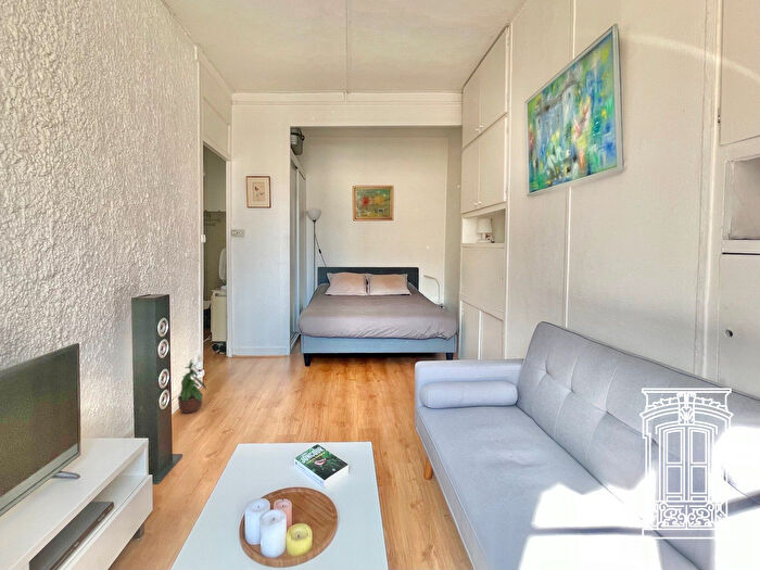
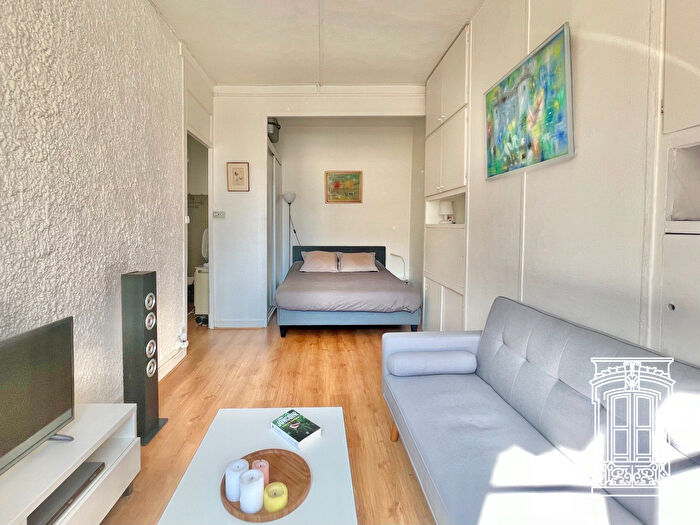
- potted plant (191, 384)
